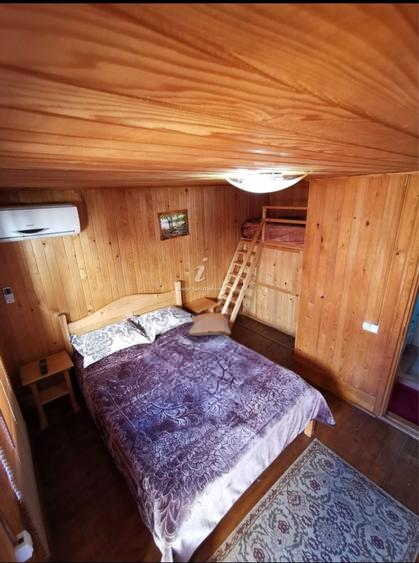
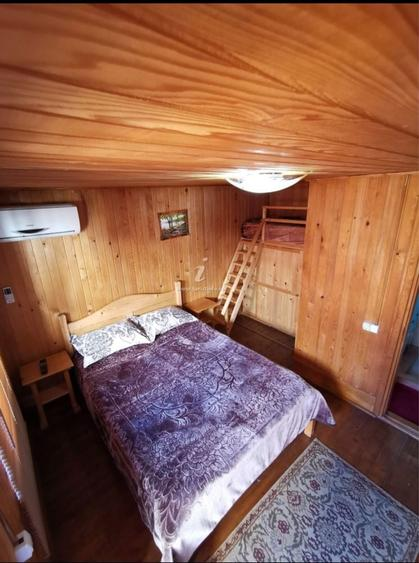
- decorative pillow (209, 323)
